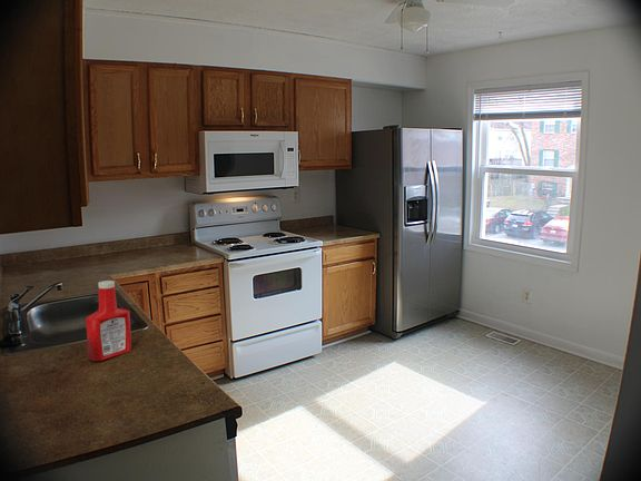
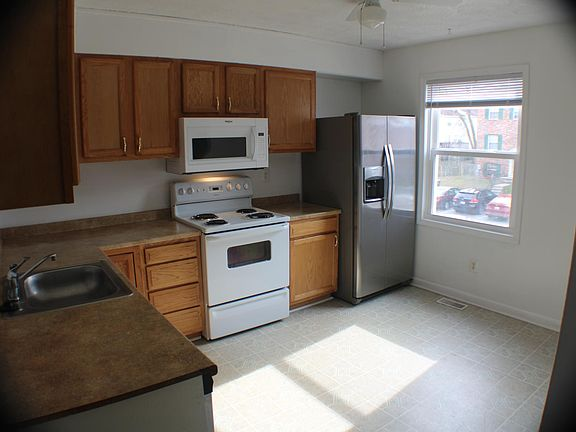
- soap bottle (108, 317)
